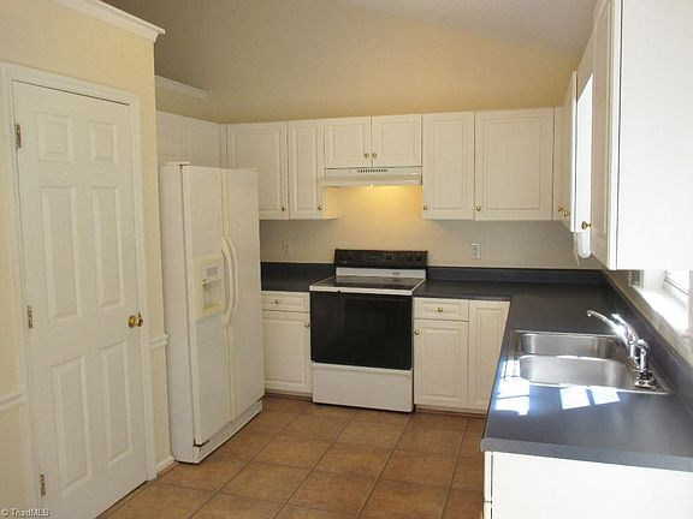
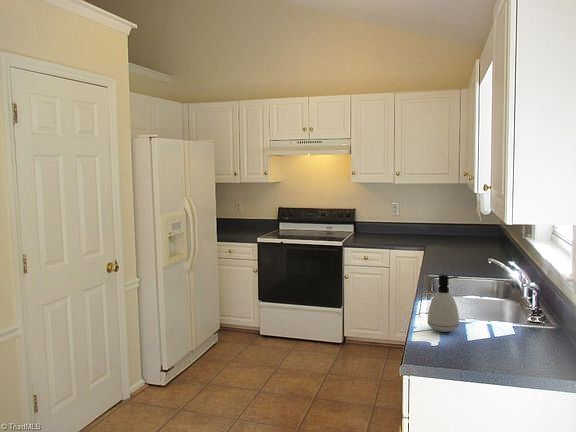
+ soap dispenser (443, 302)
